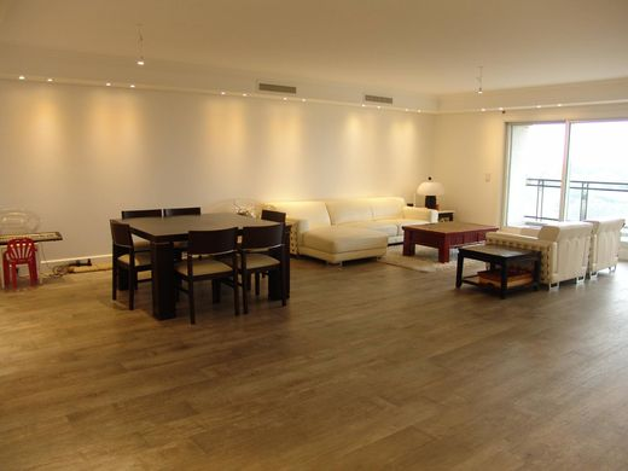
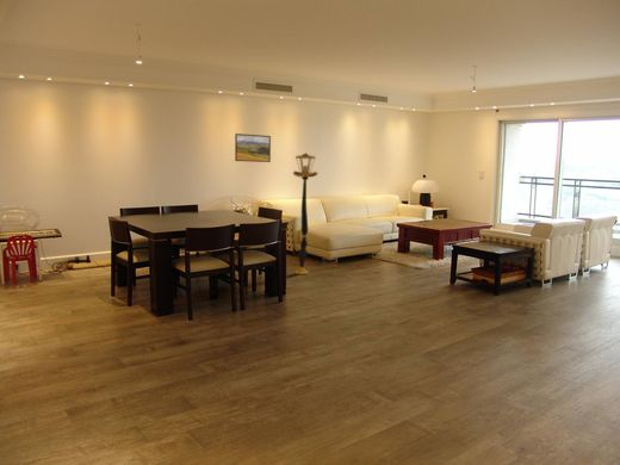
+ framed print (253, 148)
+ floor lamp (304, 213)
